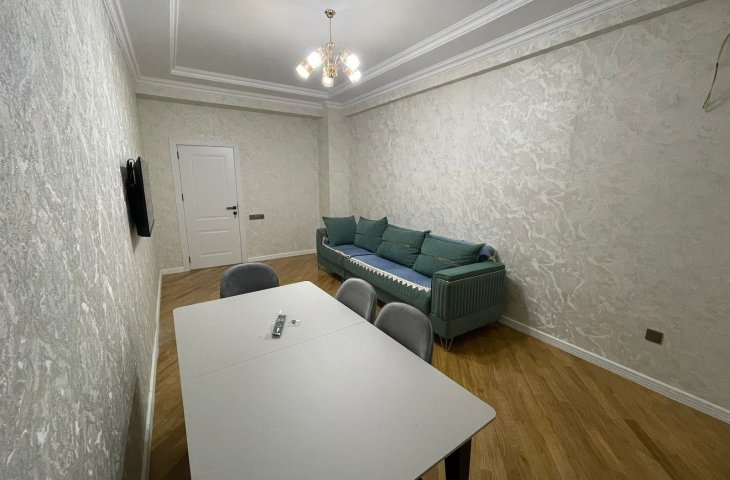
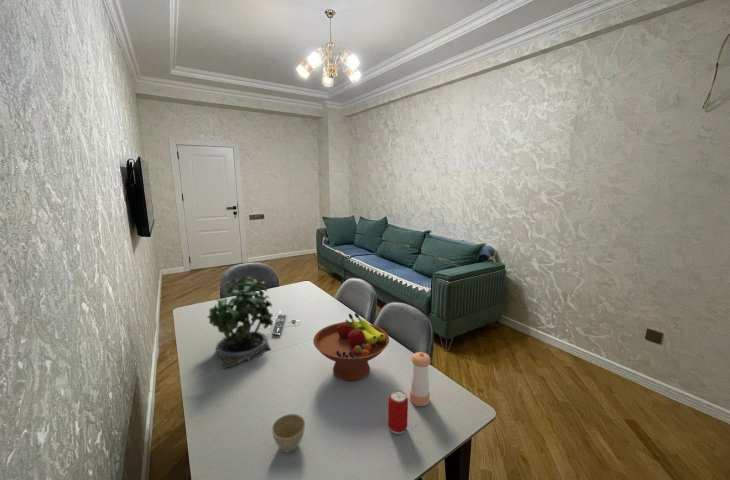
+ beverage can (397, 412)
+ pepper shaker (420, 376)
+ fruit bowl (351, 348)
+ potted plant (241, 312)
+ flower pot (289, 435)
